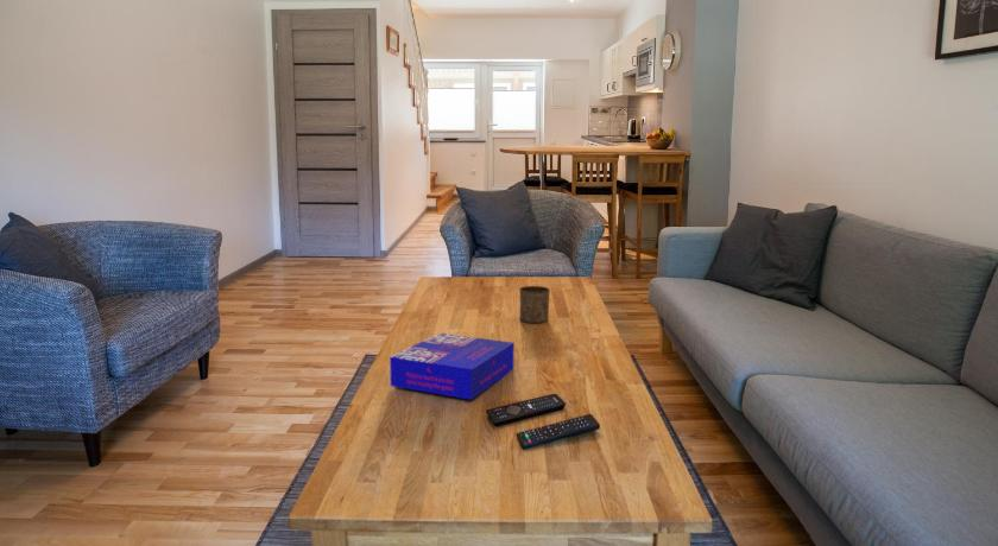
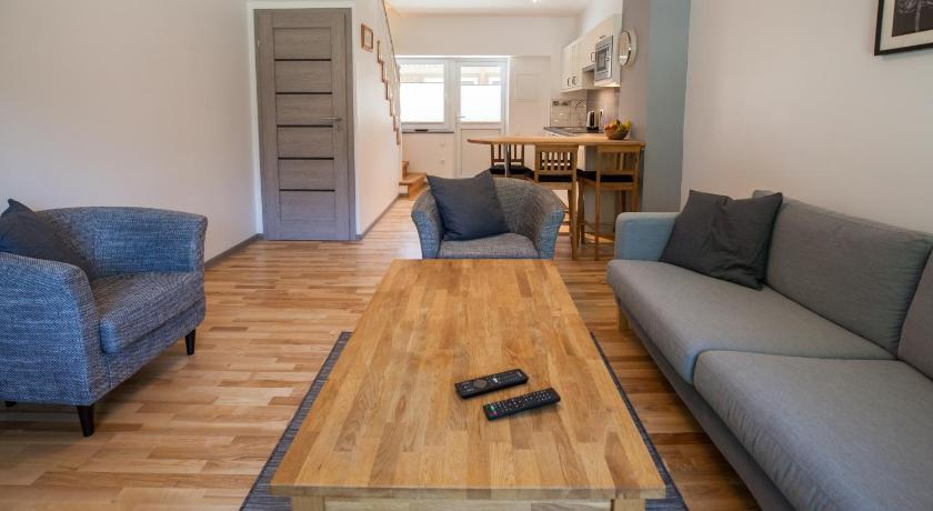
- board game (454, 363)
- cup (533, 304)
